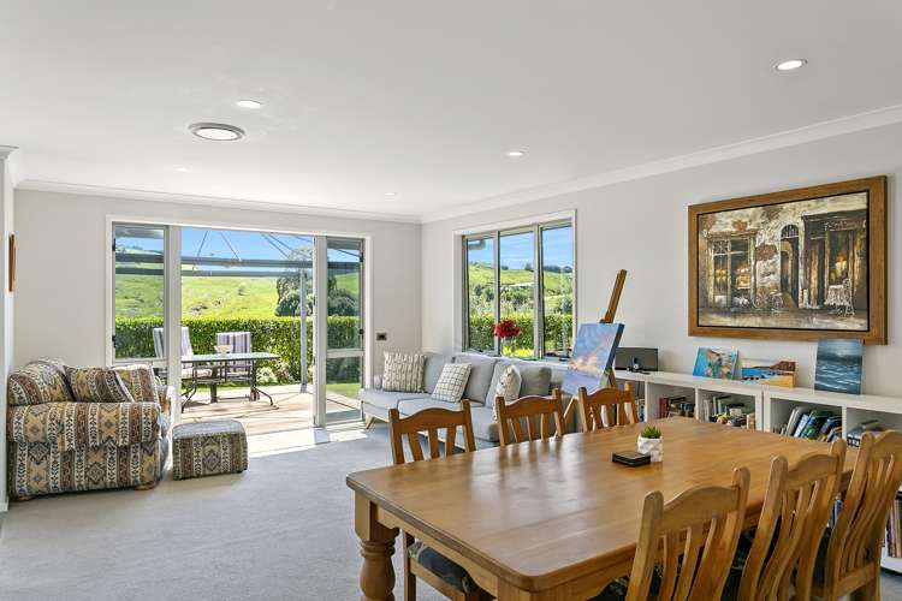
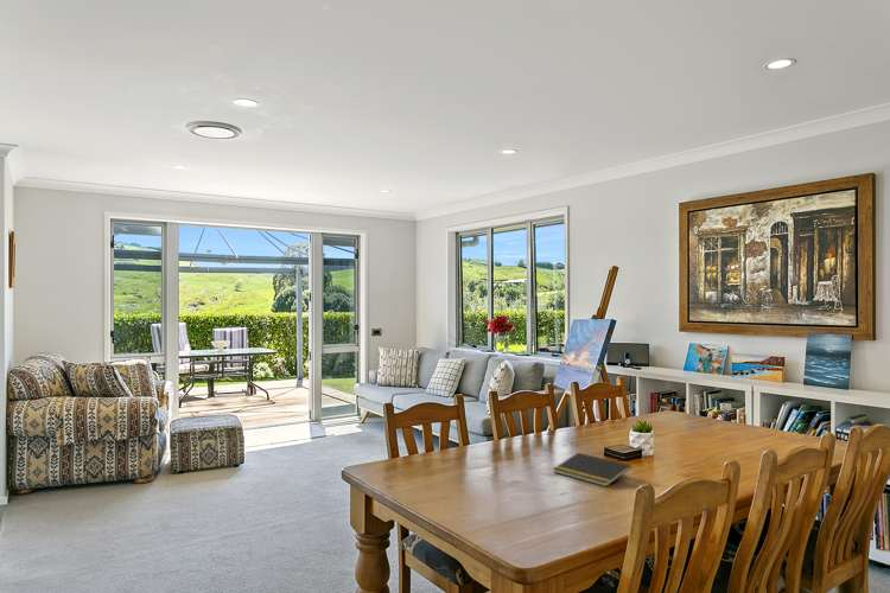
+ notepad (591, 468)
